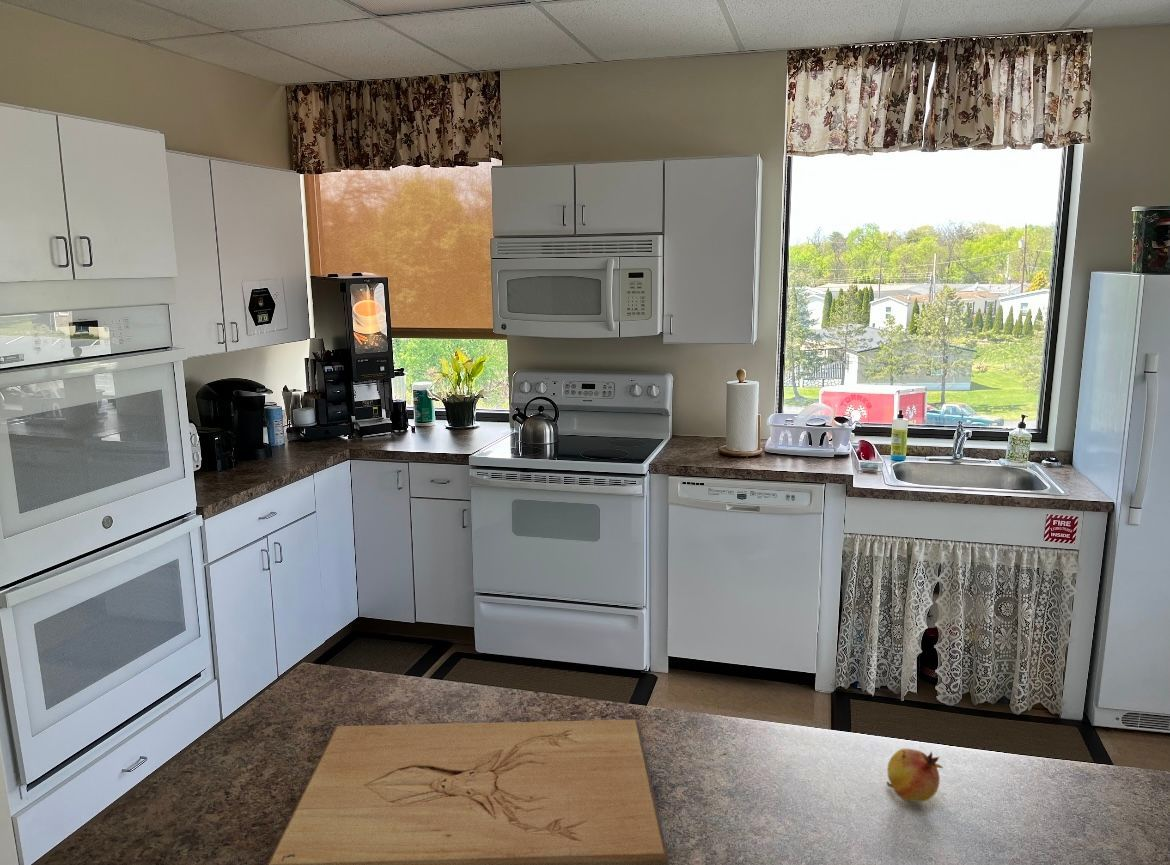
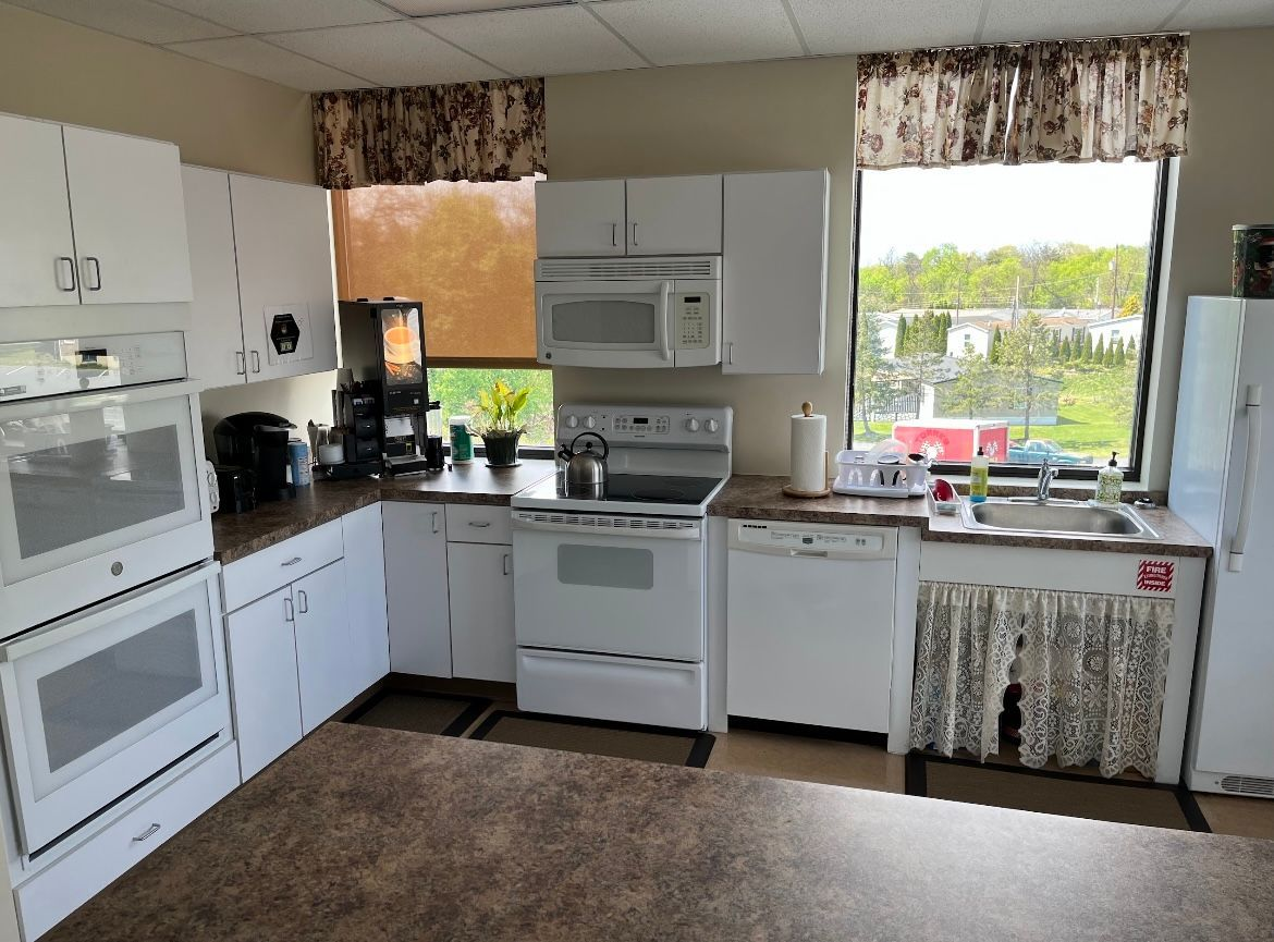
- fruit (914, 772)
- cutting board (479, 787)
